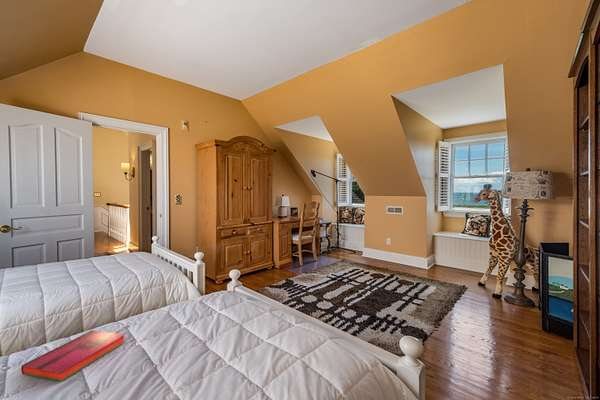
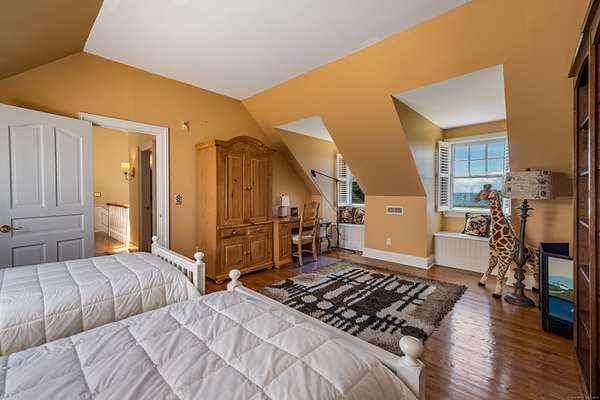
- hardback book (78, 352)
